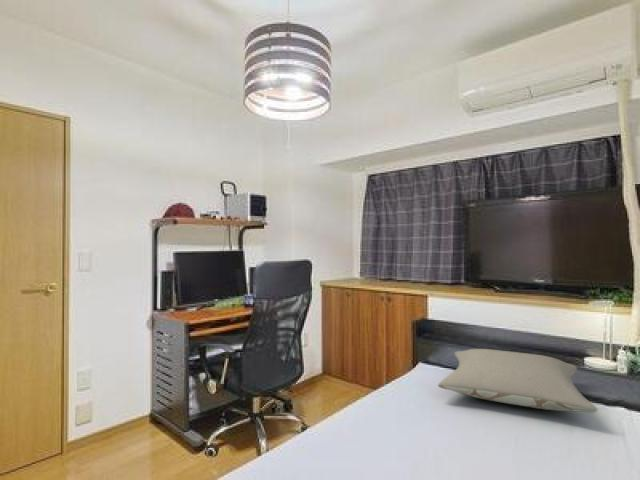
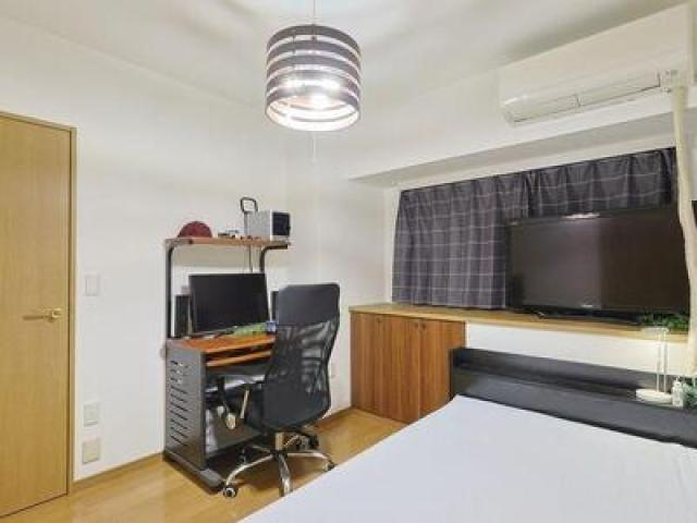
- pillow (511, 375)
